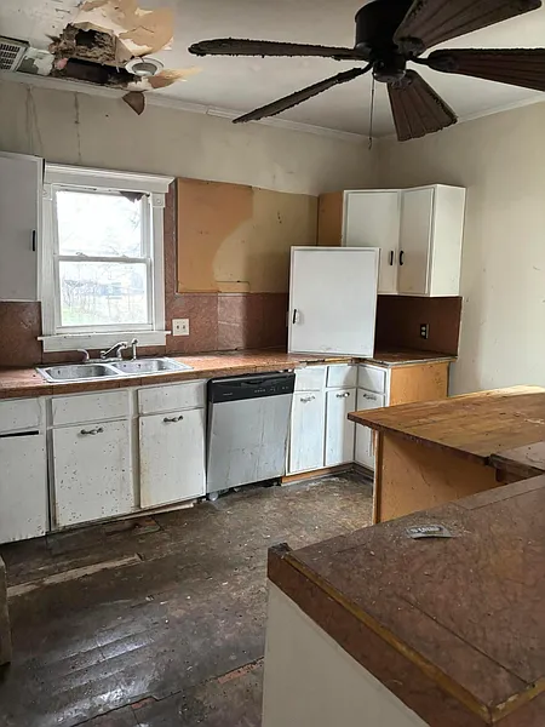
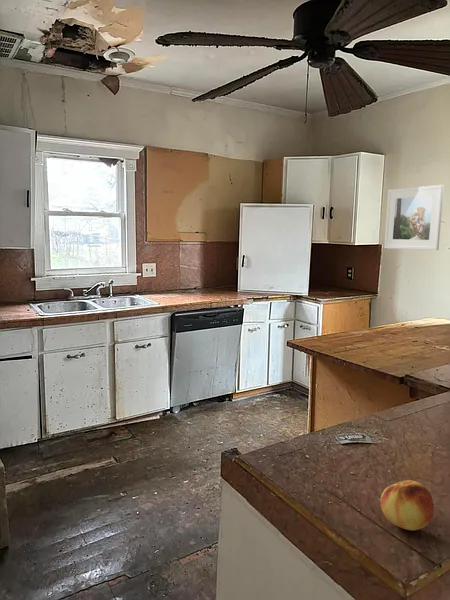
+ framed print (412, 218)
+ fruit (407, 504)
